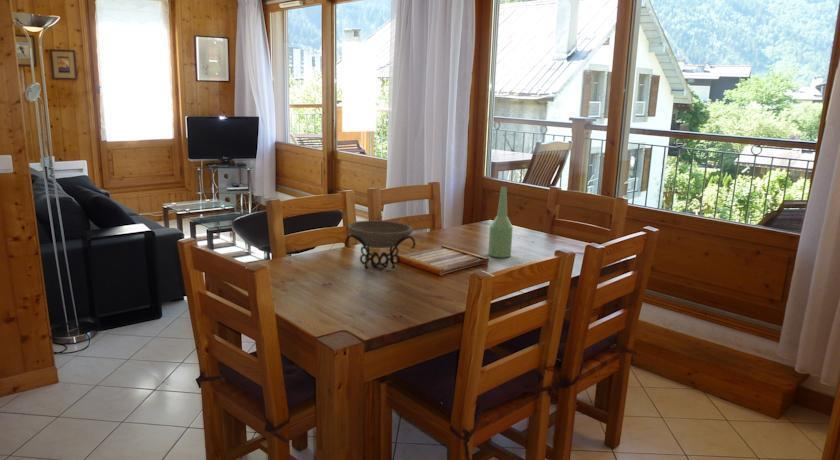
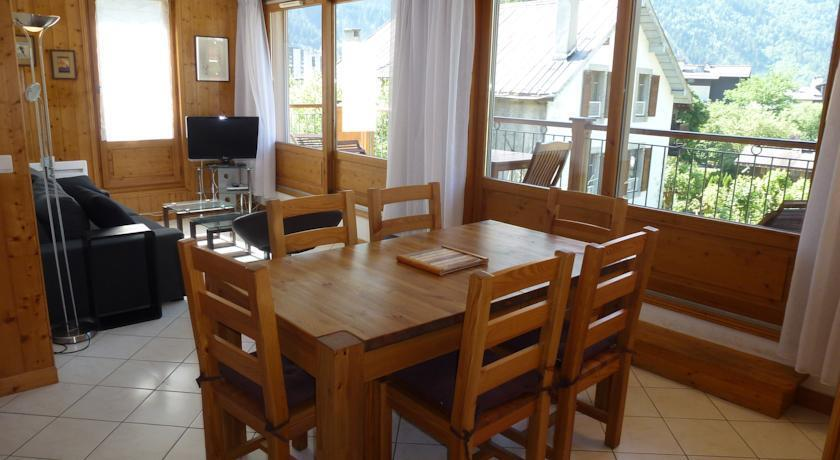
- bottle (501, 220)
- decorative bowl (379, 246)
